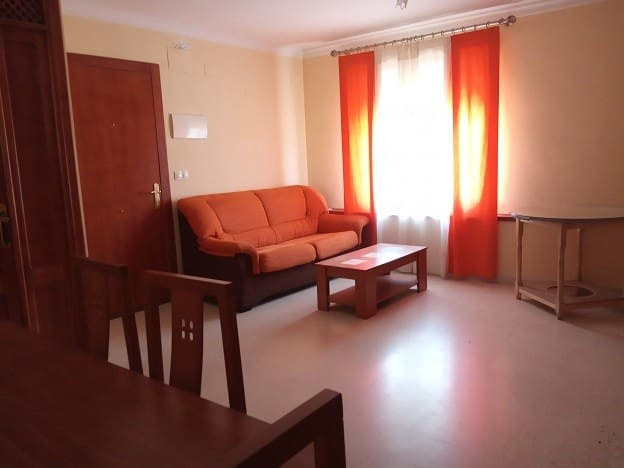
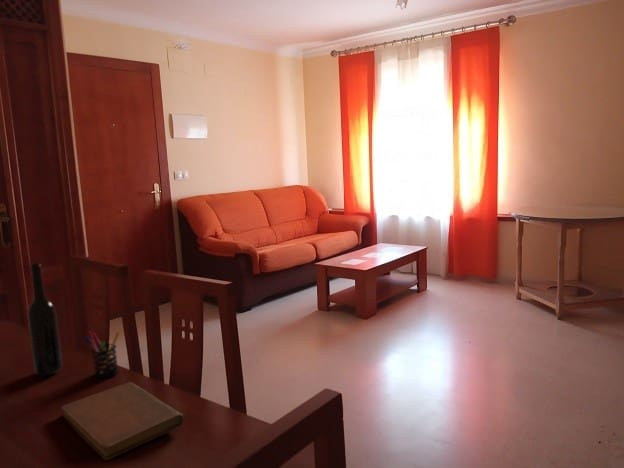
+ notebook (120, 415)
+ pen holder (102, 352)
+ bottle (42, 319)
